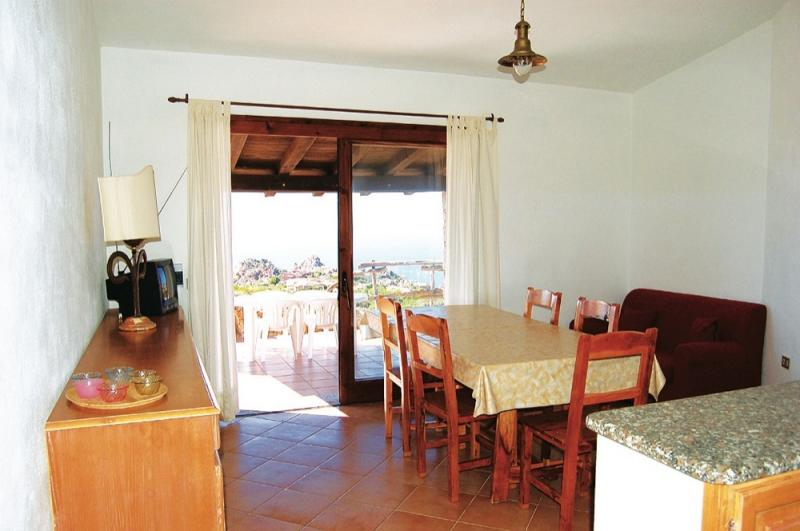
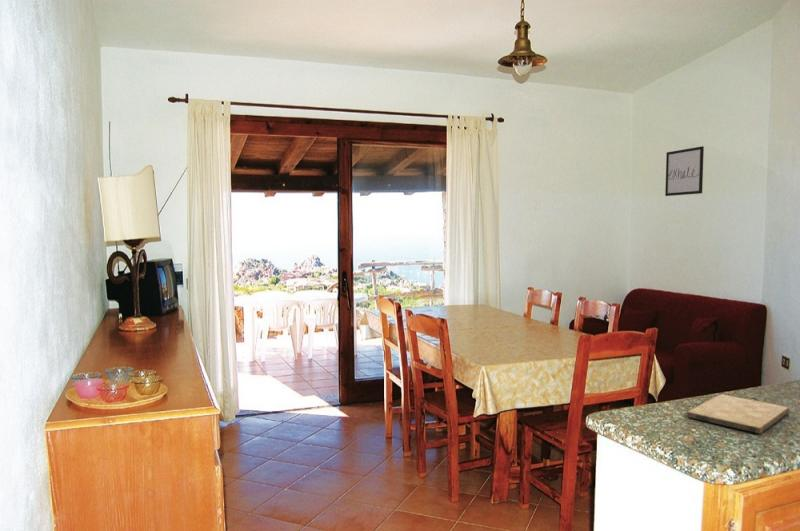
+ cutting board (738, 412)
+ wall art (683, 172)
